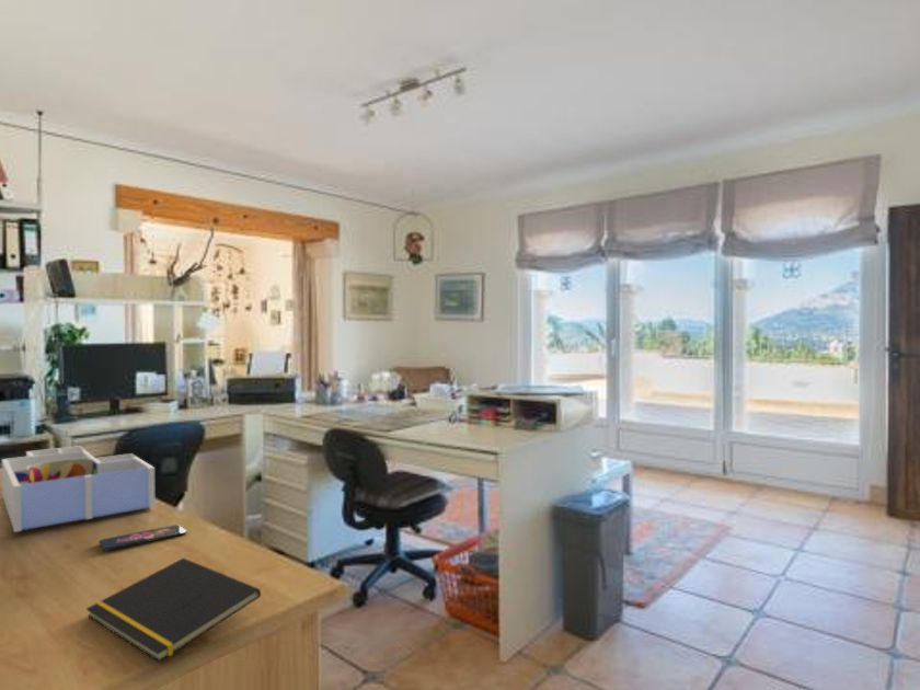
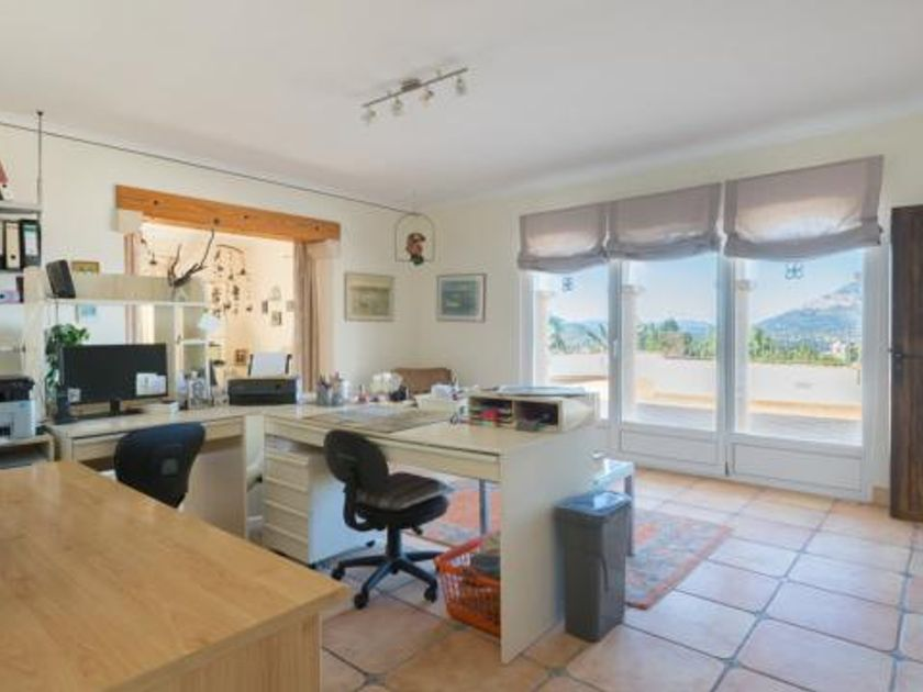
- notepad (173, 602)
- desk organizer (72, 479)
- smartphone (143, 537)
